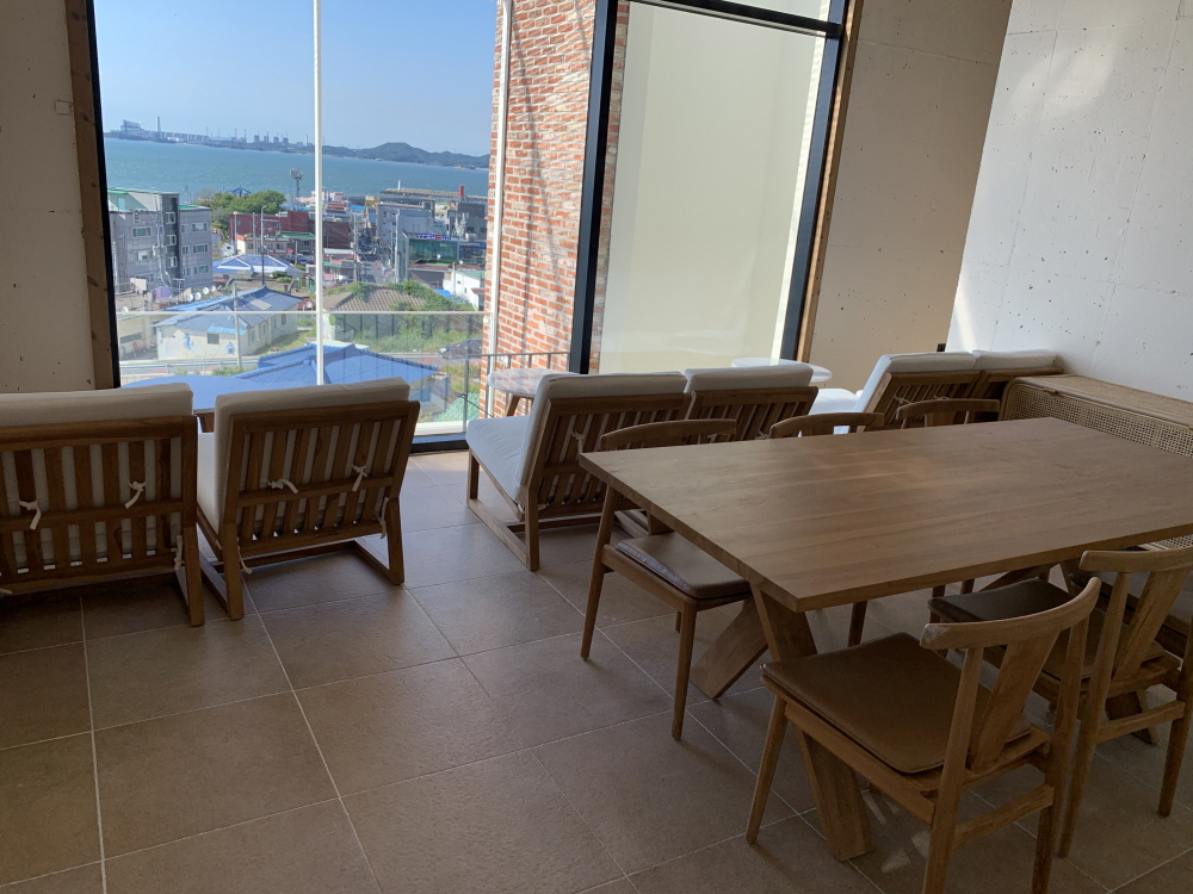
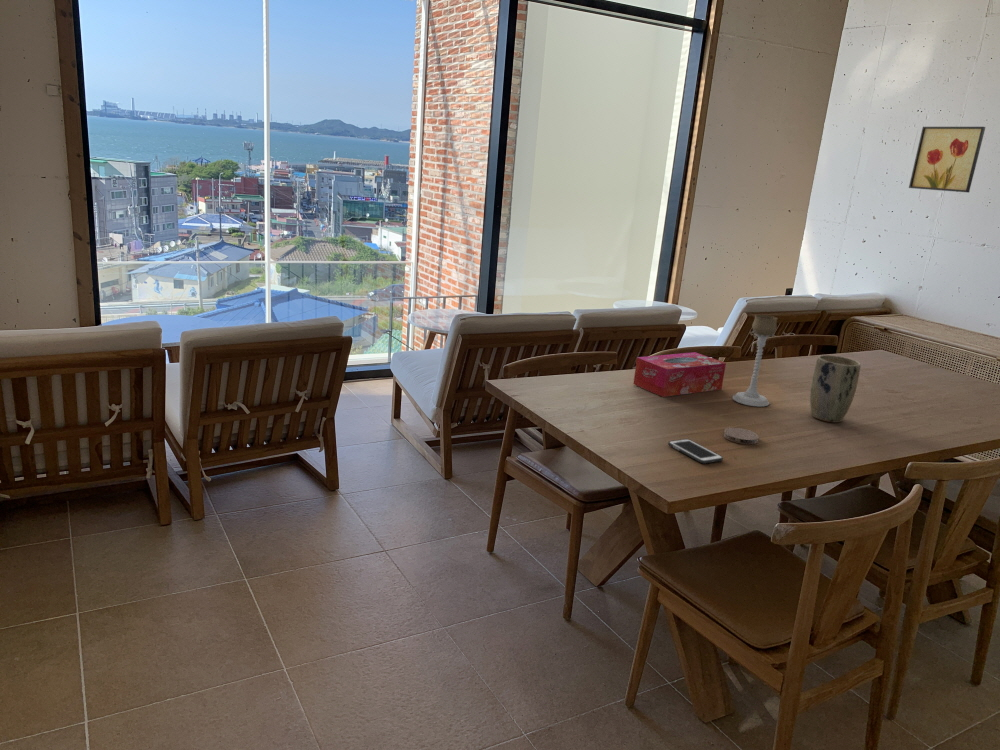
+ coaster (740, 435)
+ wall art (946, 158)
+ candle holder (758, 359)
+ tissue box (679, 373)
+ cell phone (694, 450)
+ plant pot (832, 389)
